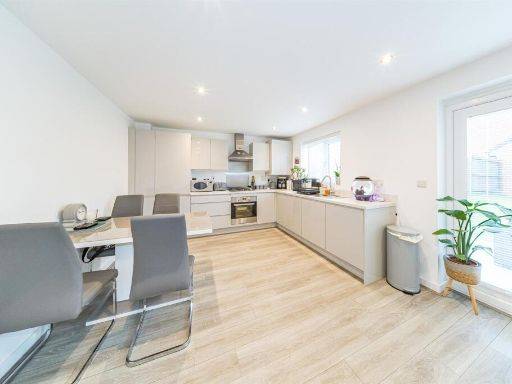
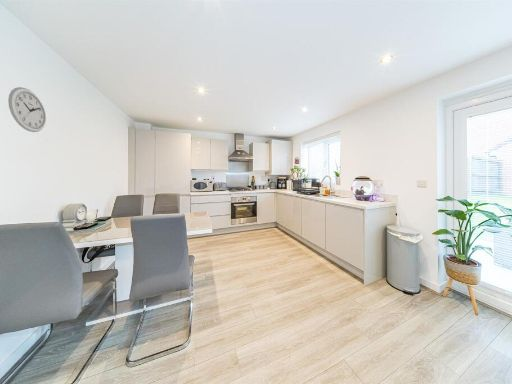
+ wall clock (30, 110)
